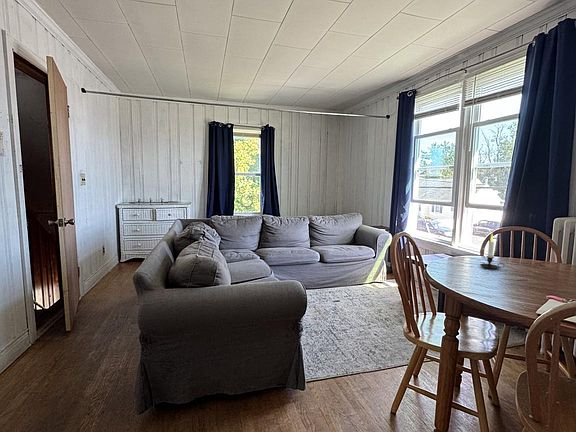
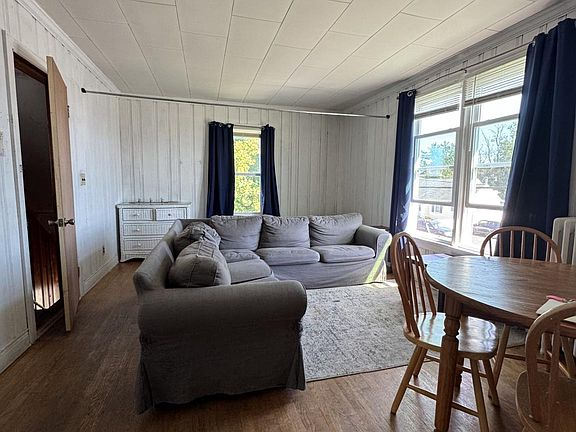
- candle (492, 250)
